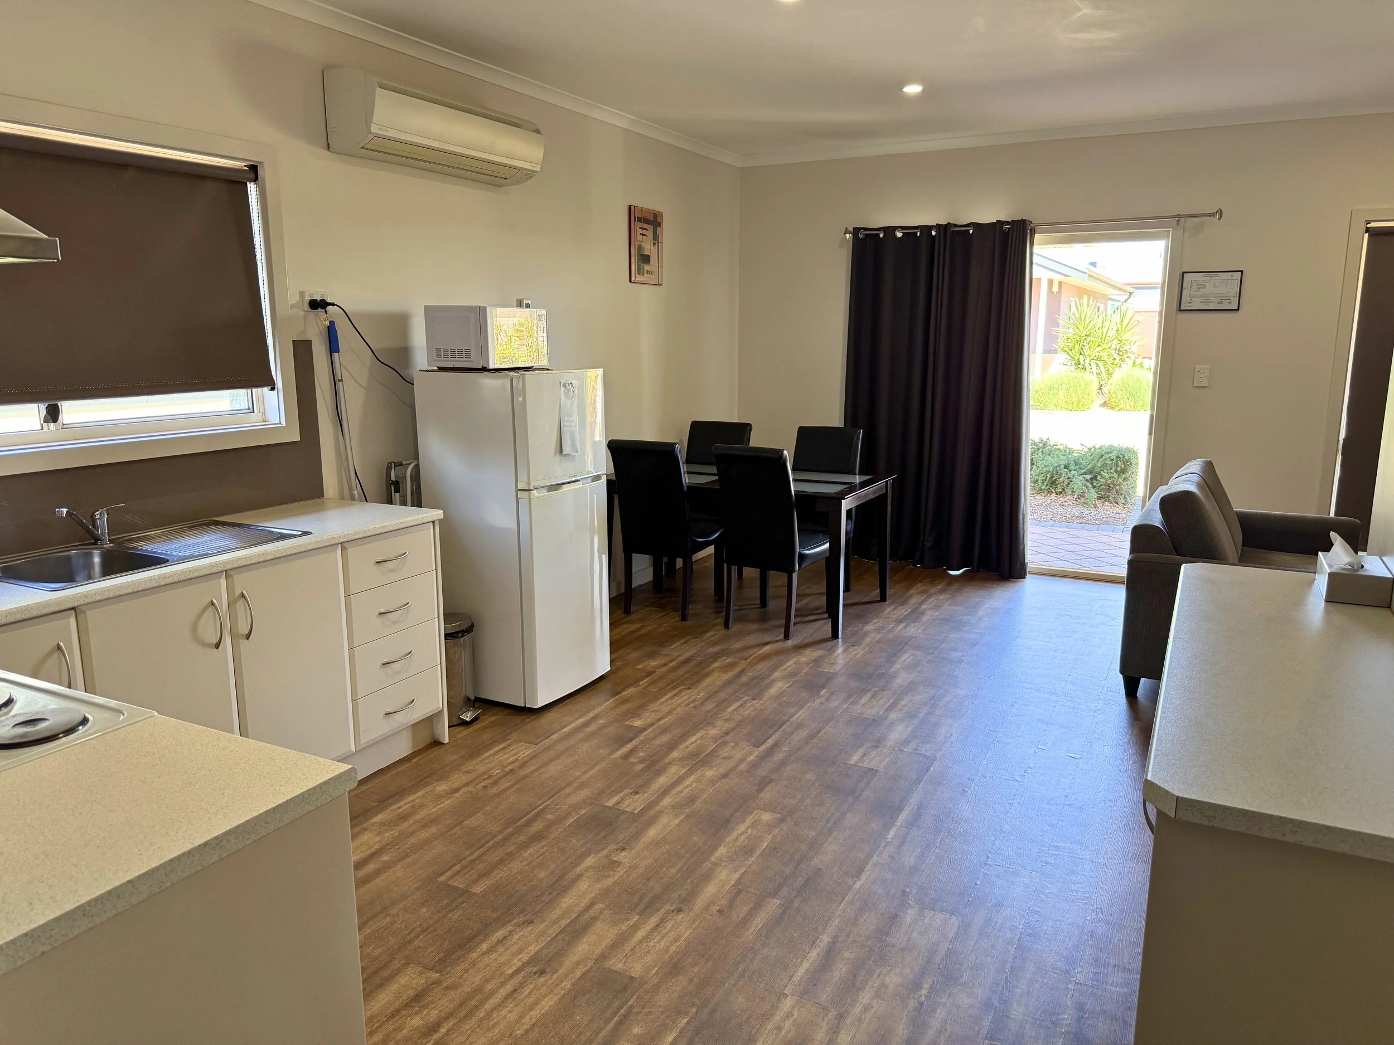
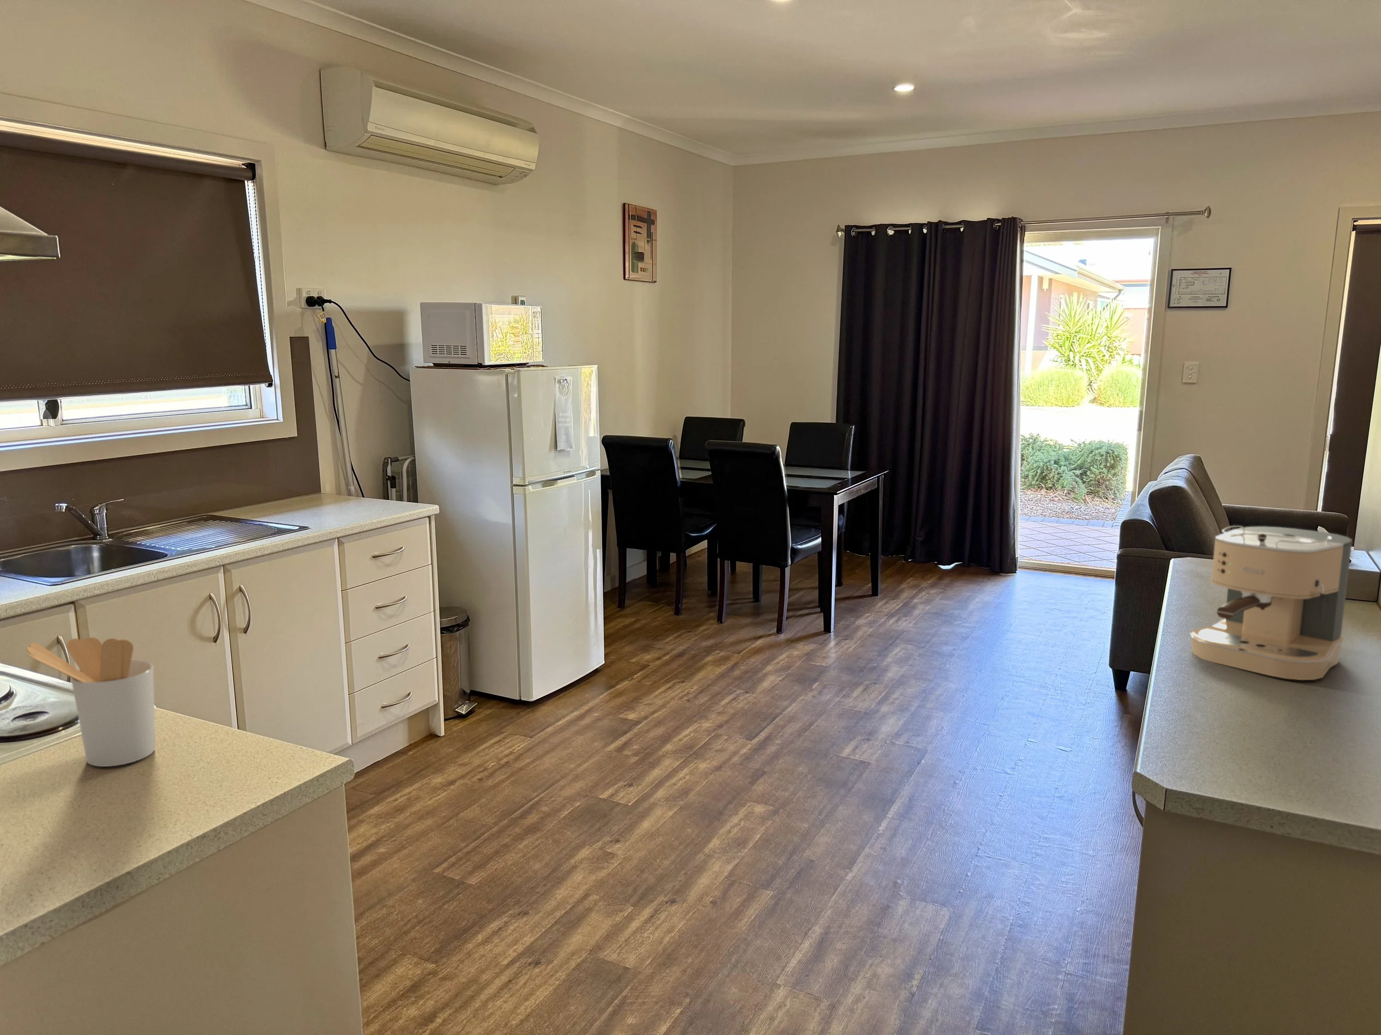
+ utensil holder (92, 697)
+ coffee maker (1267, 596)
